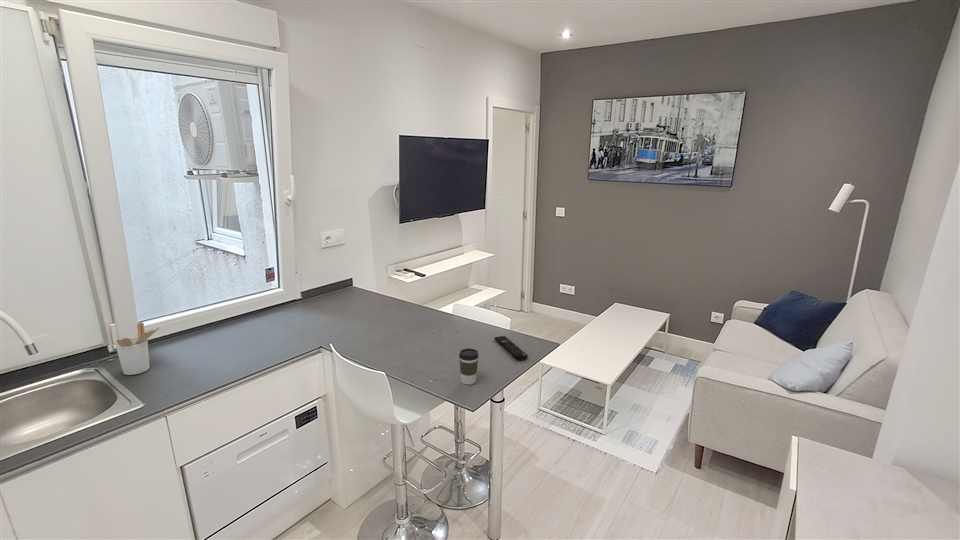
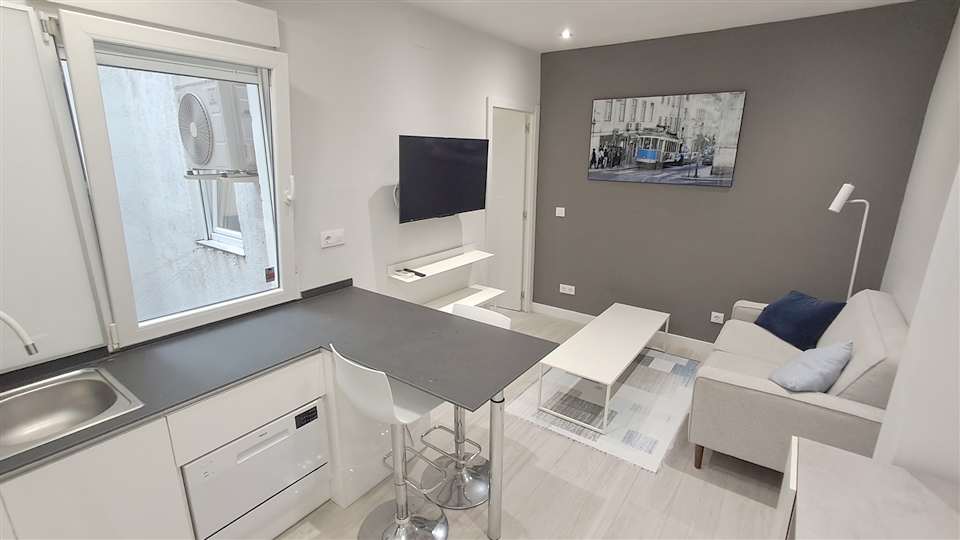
- utensil holder (139, 349)
- coffee cup (468, 366)
- remote control (510, 347)
